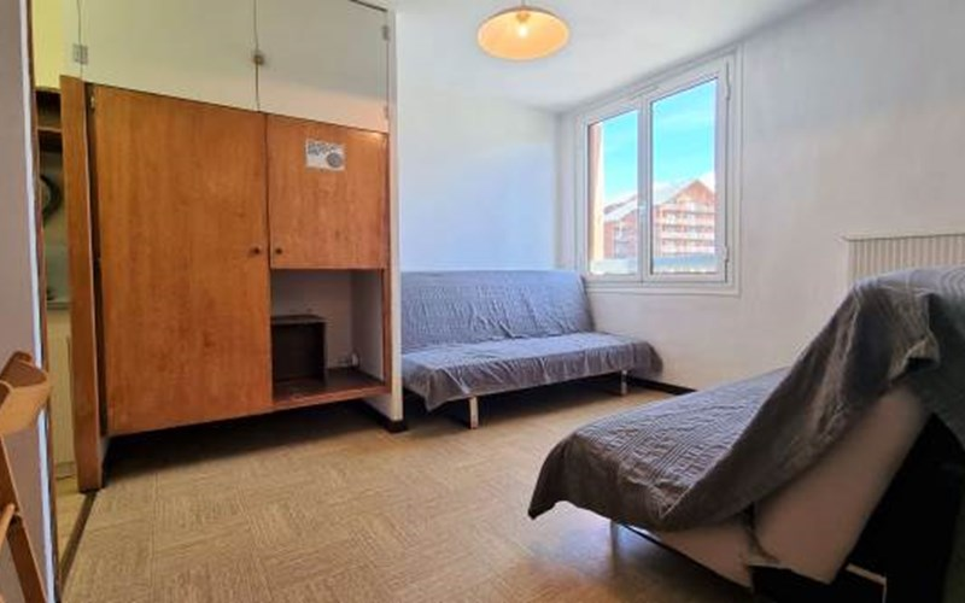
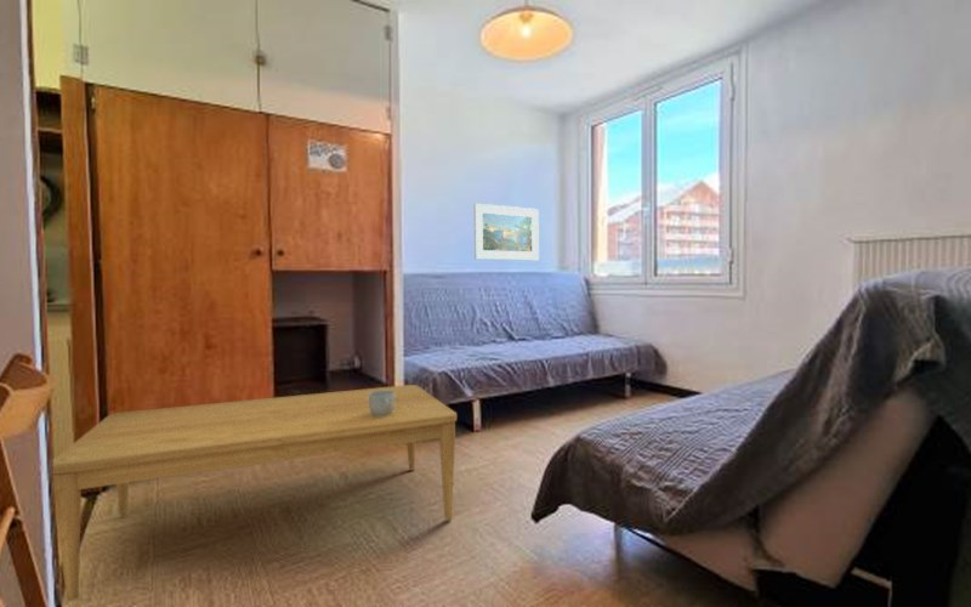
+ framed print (507, 233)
+ coffee table (280, 460)
+ mug (382, 403)
